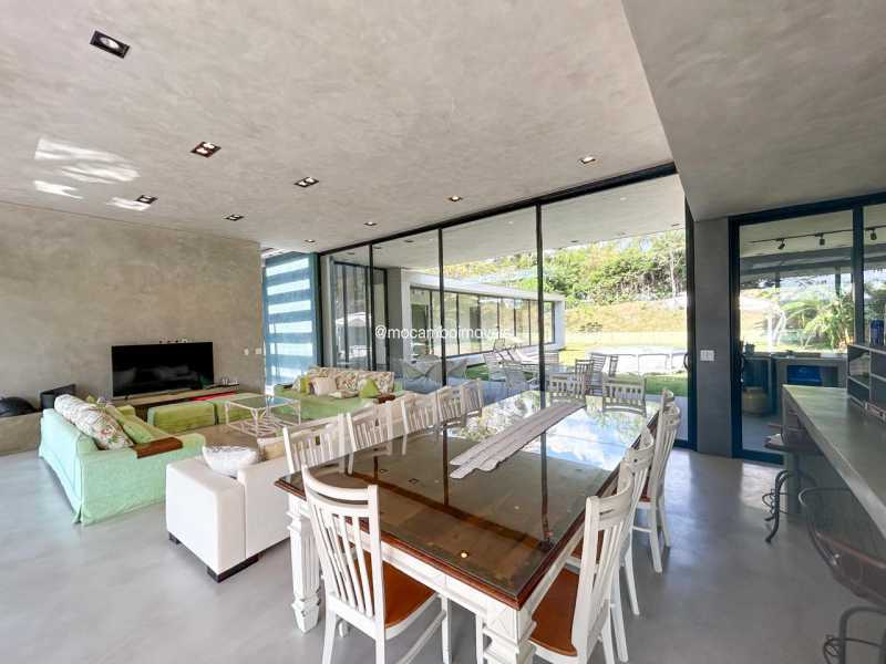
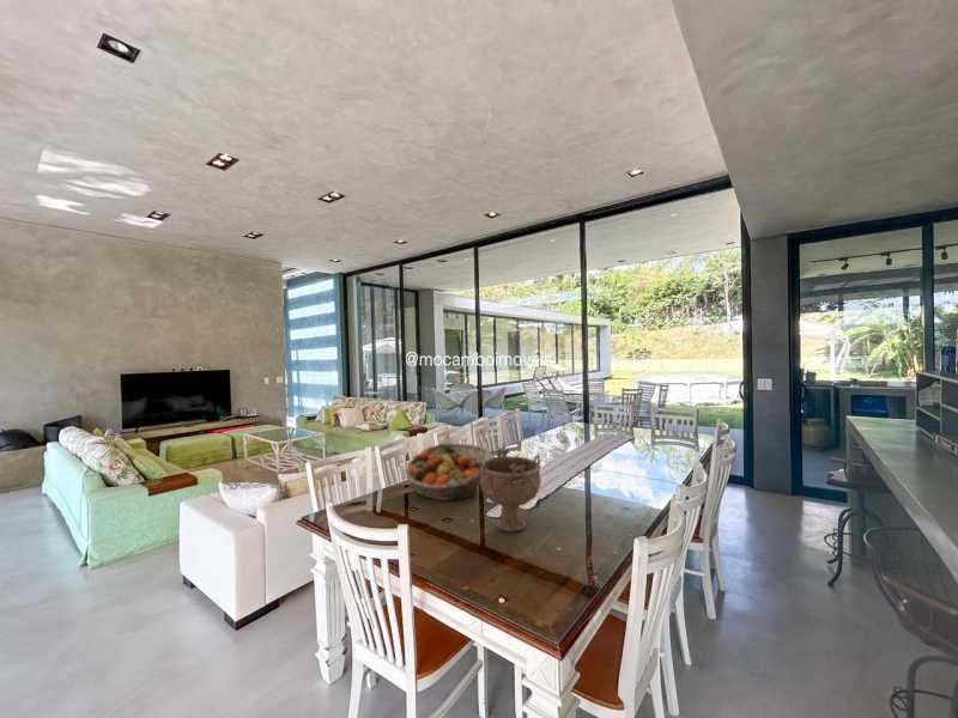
+ fruit basket (448, 469)
+ decorative bowl (509, 489)
